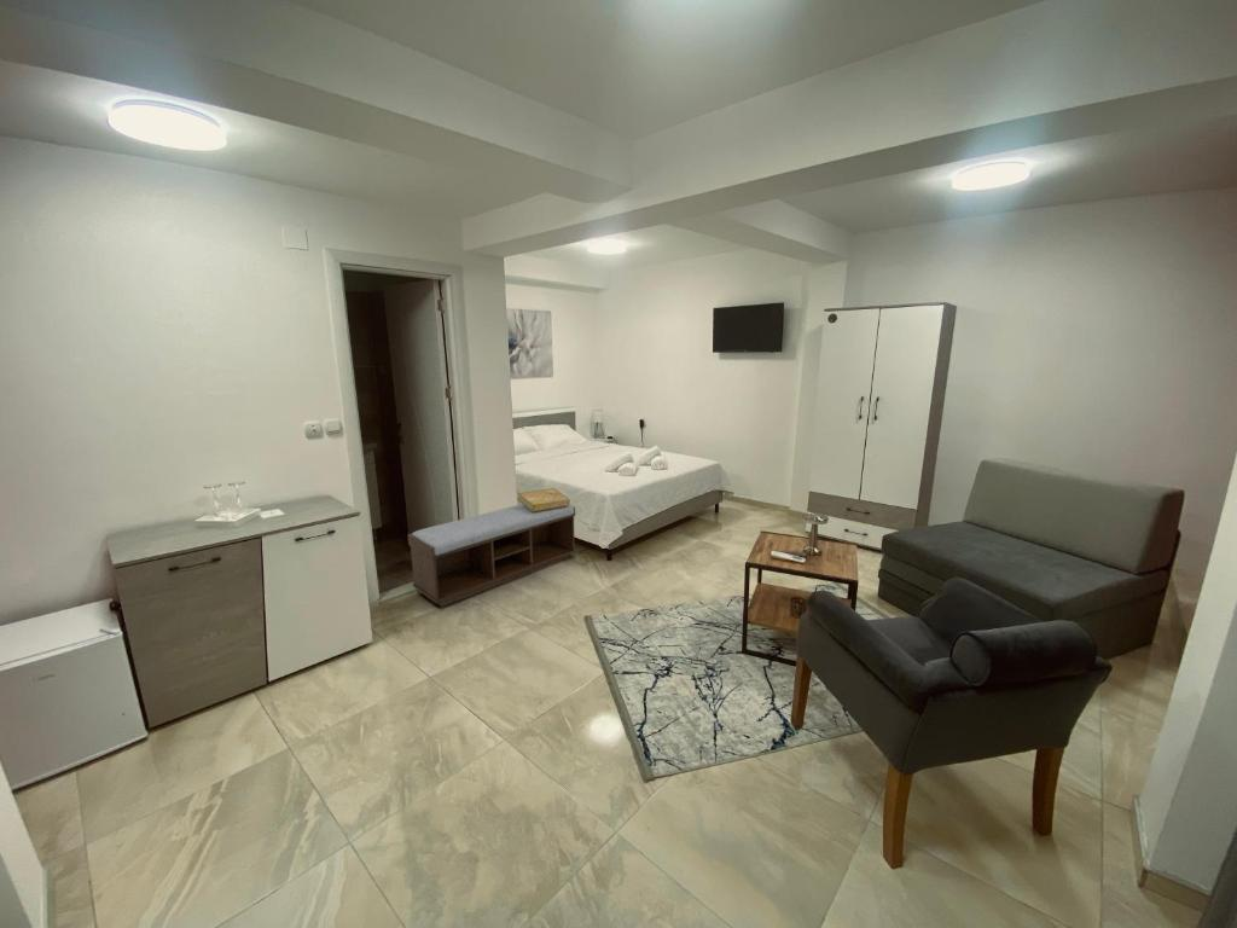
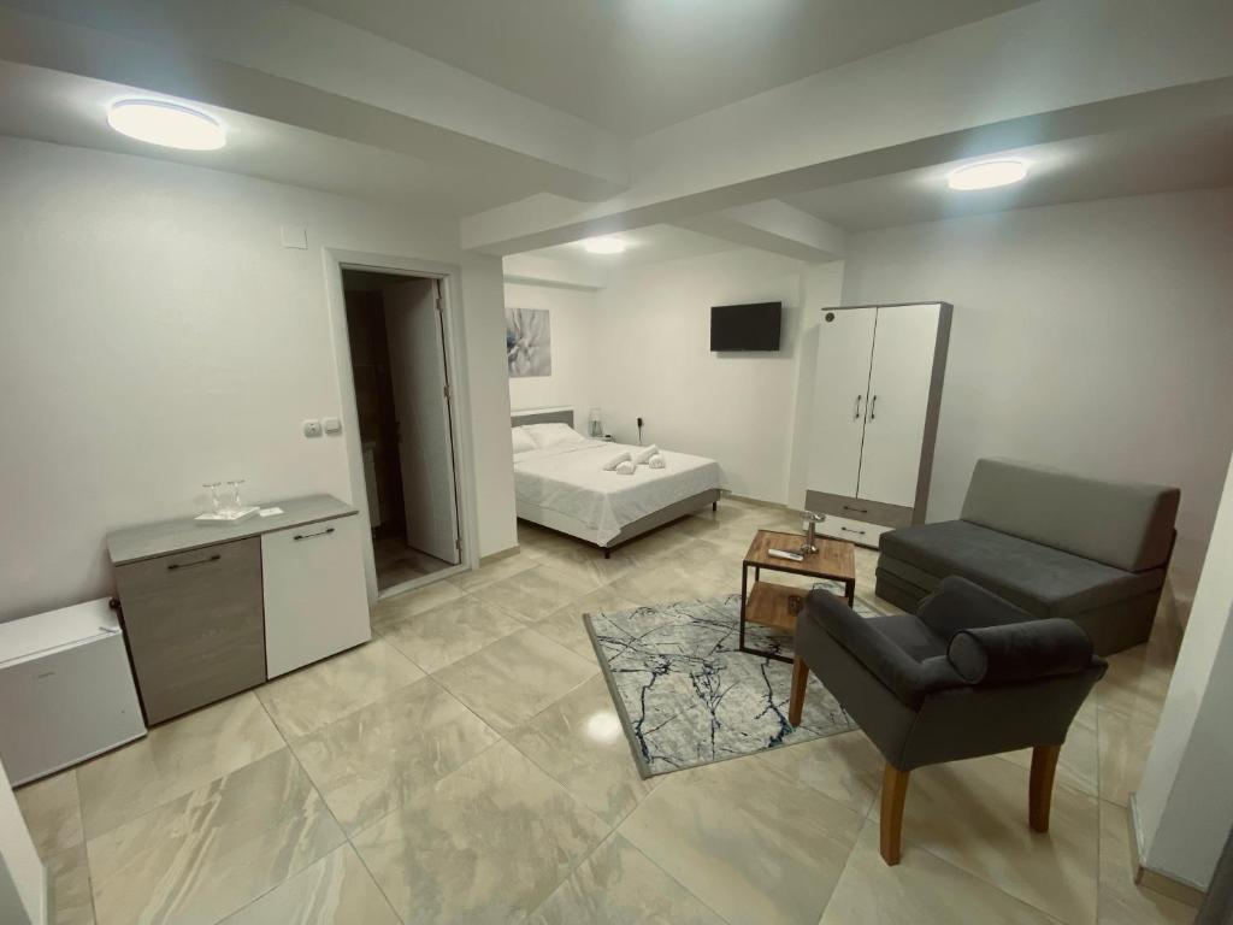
- bench (500, 545)
- decorative box (542, 501)
